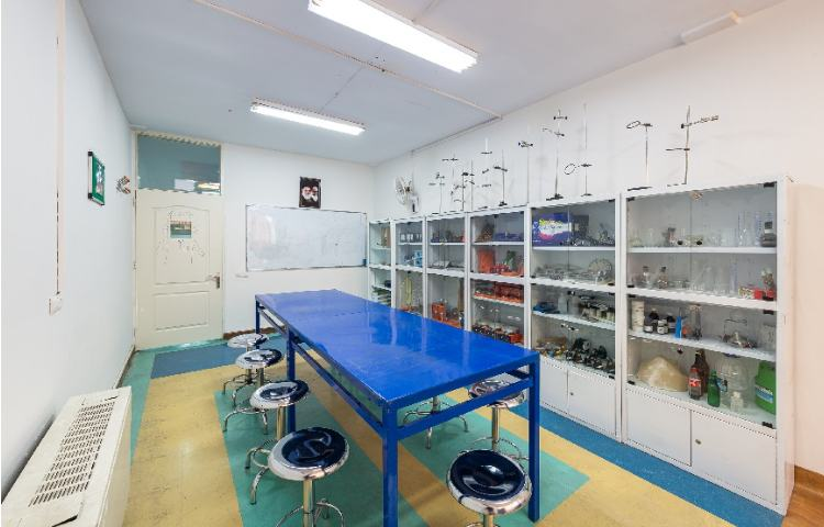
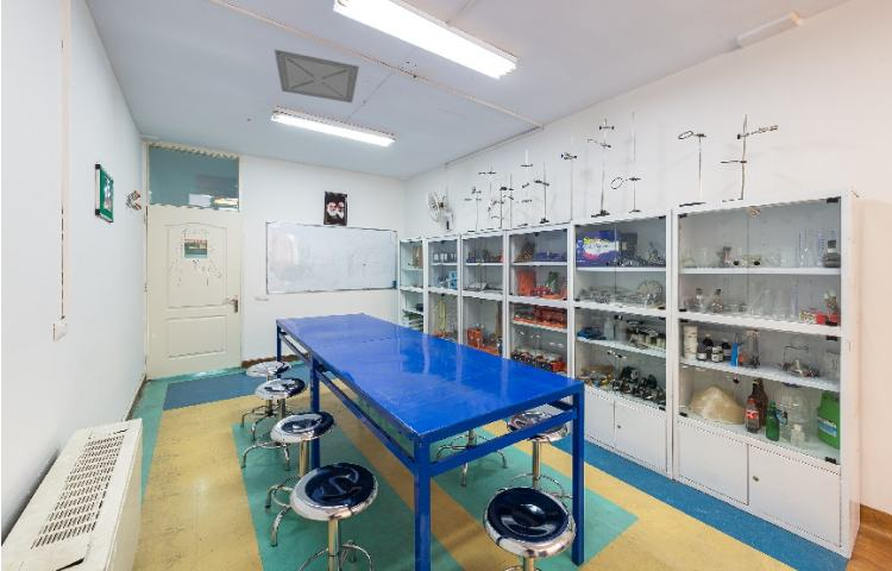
+ ceiling vent (318, 79)
